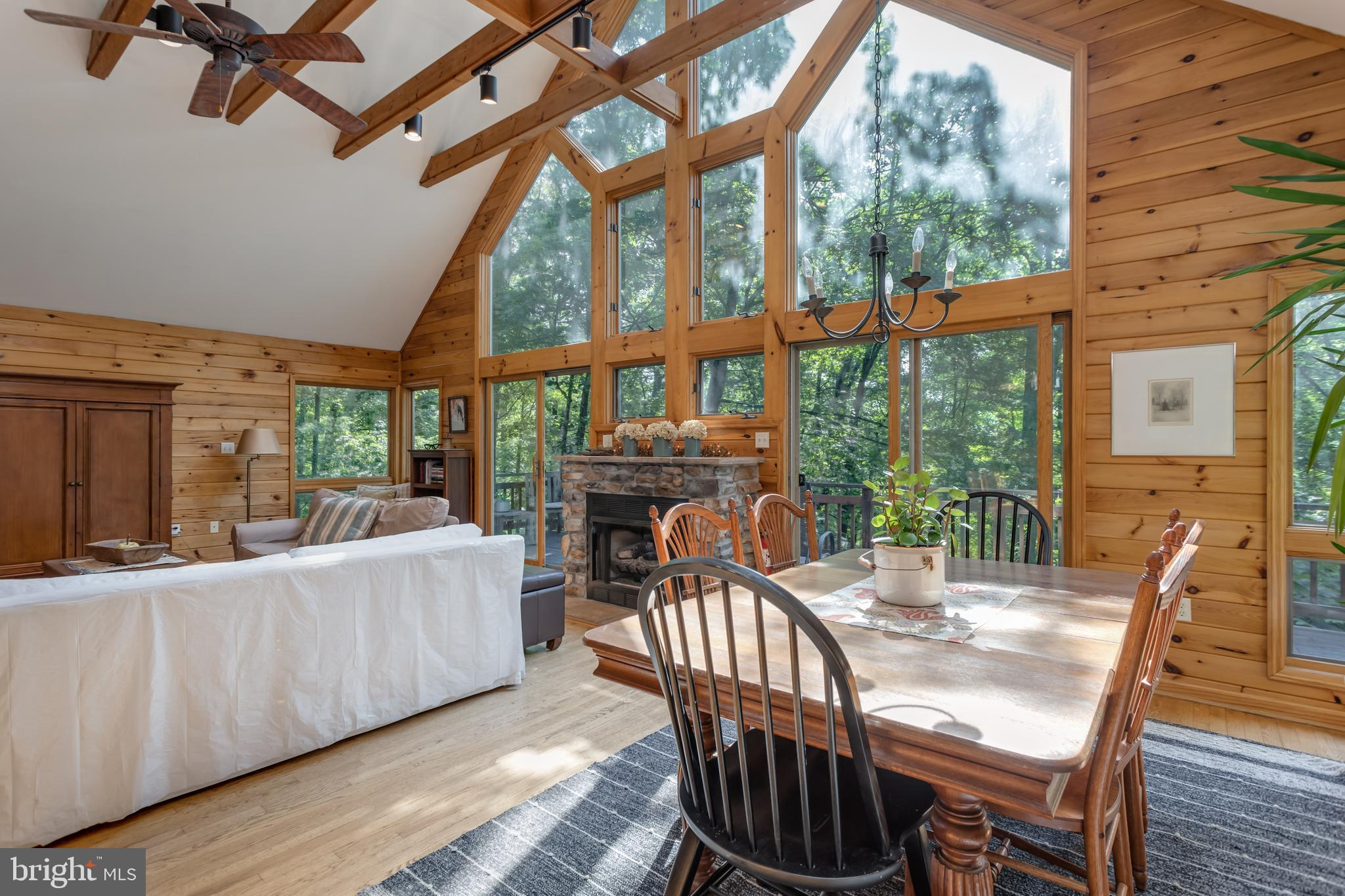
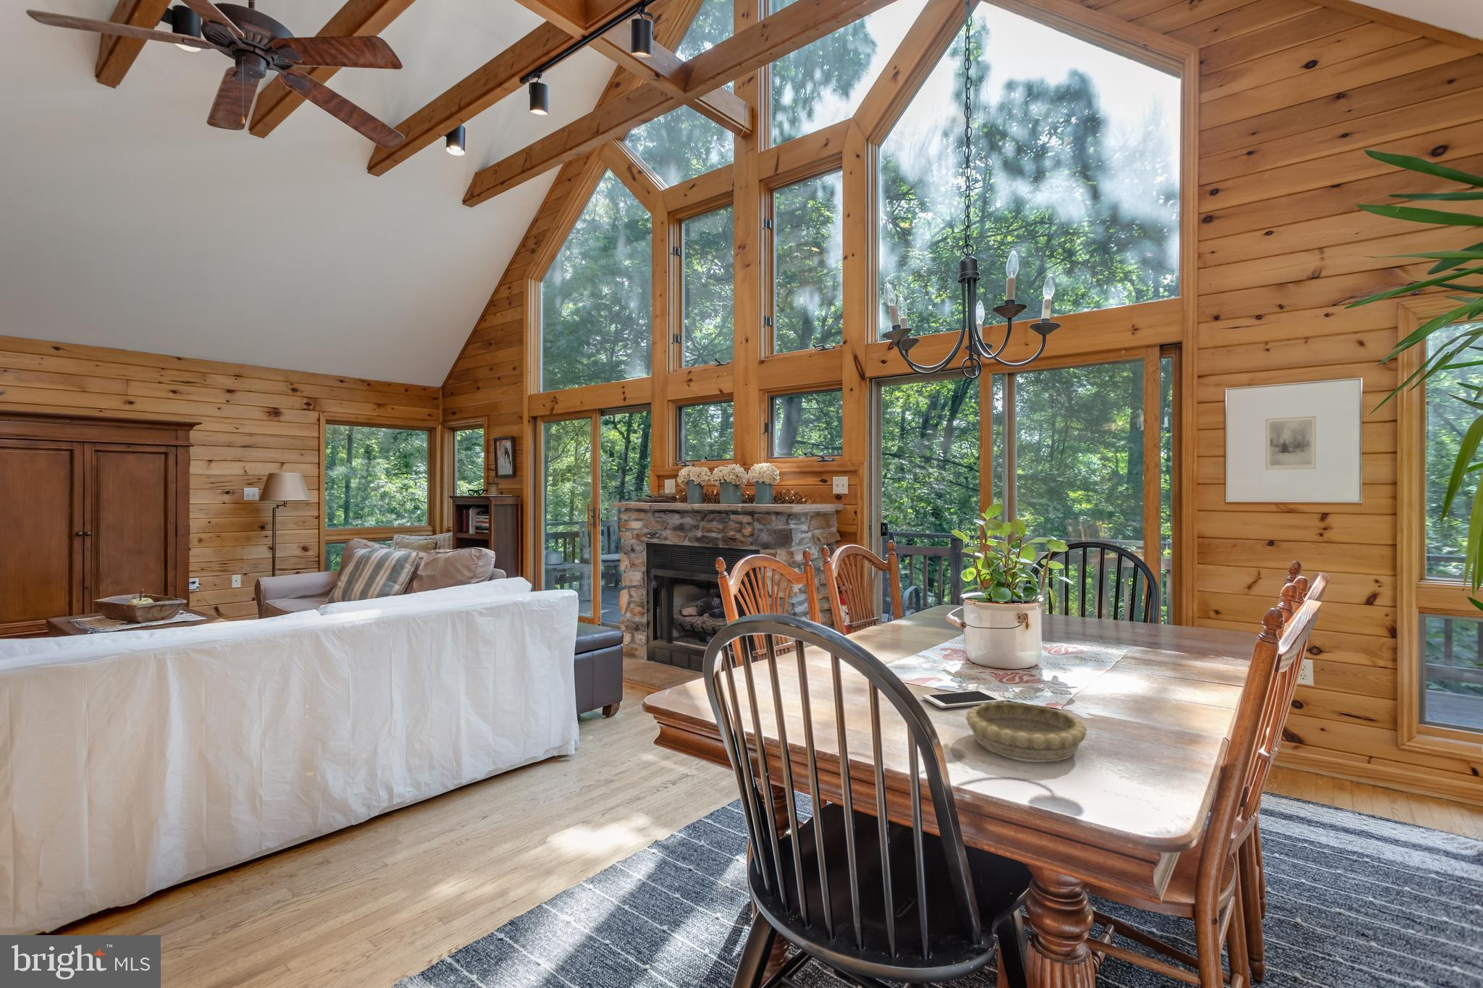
+ cell phone (964, 698)
+ decorative bowl (1024, 730)
